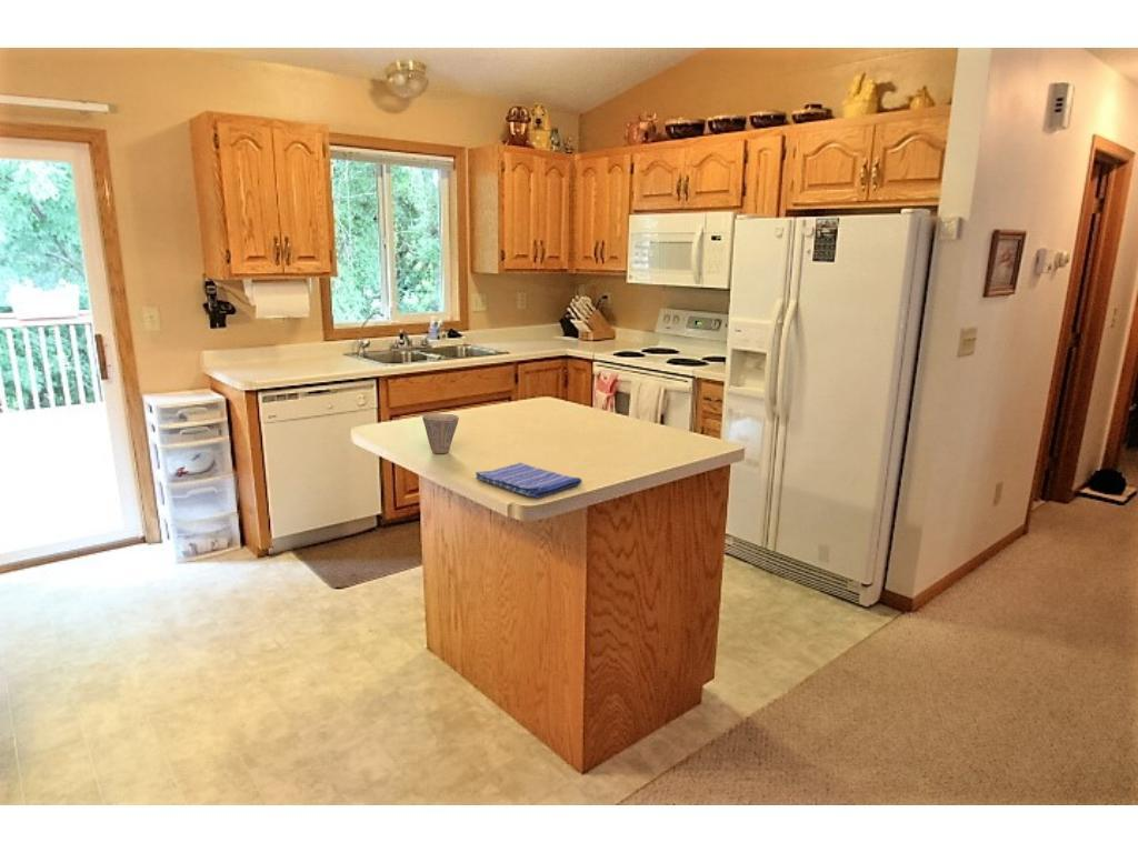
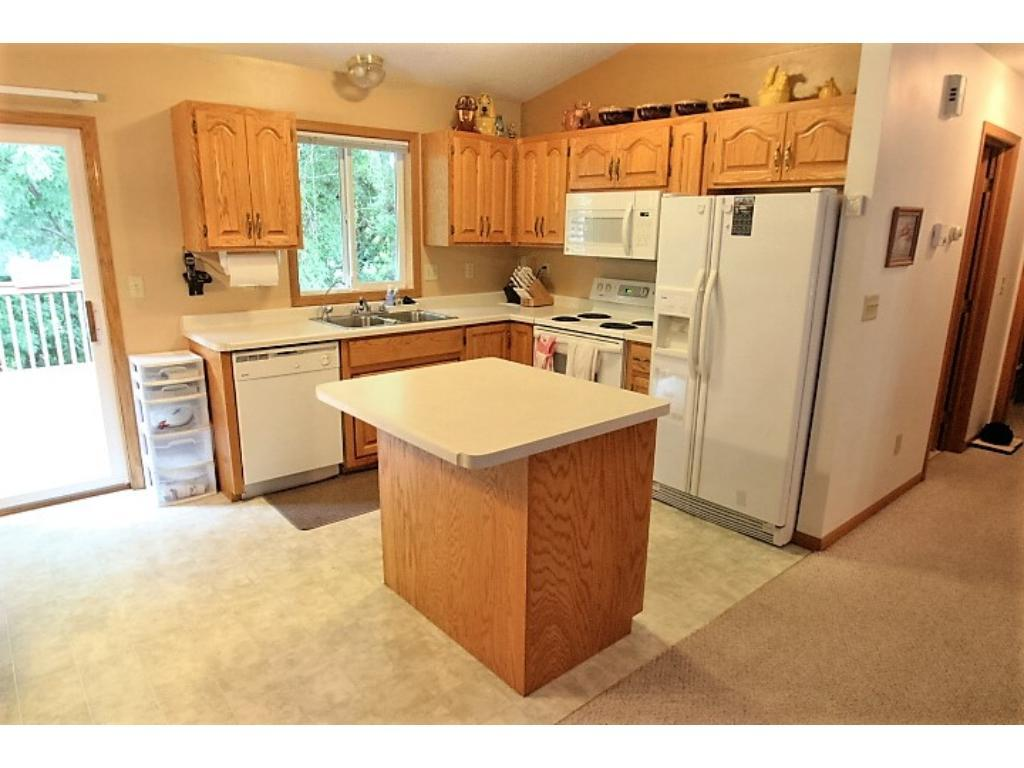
- cup (441, 433)
- dish towel (528, 476)
